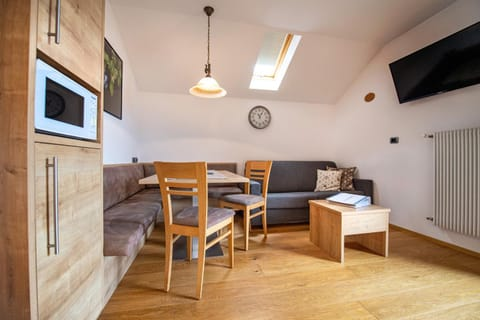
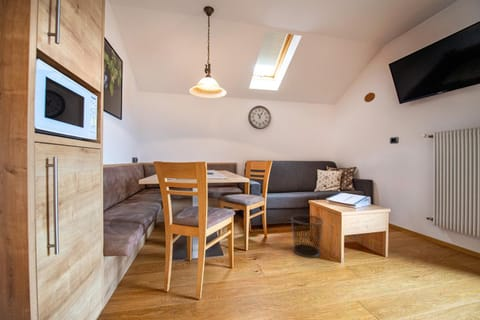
+ waste bin (306, 235)
